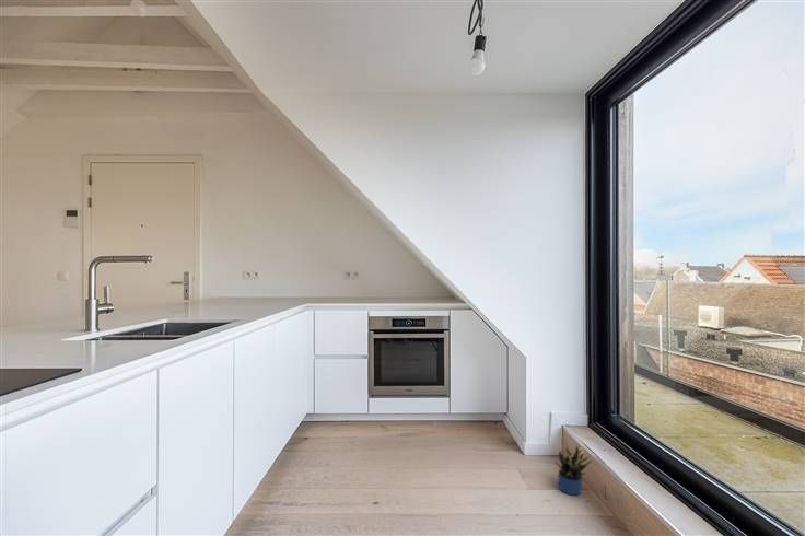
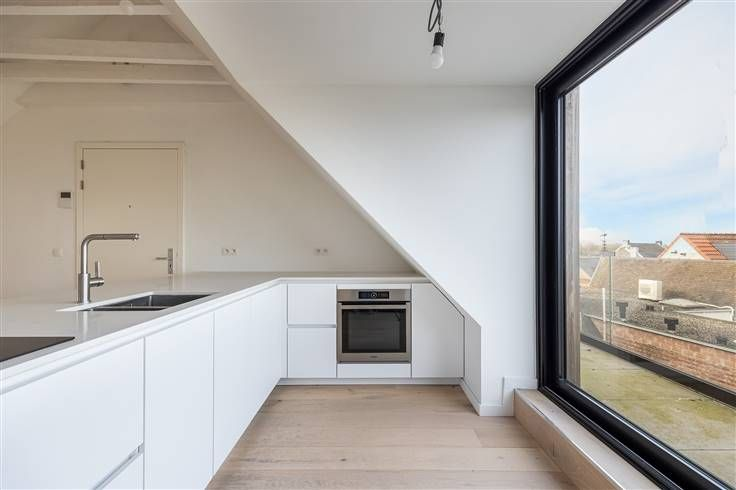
- potted plant (574, 464)
